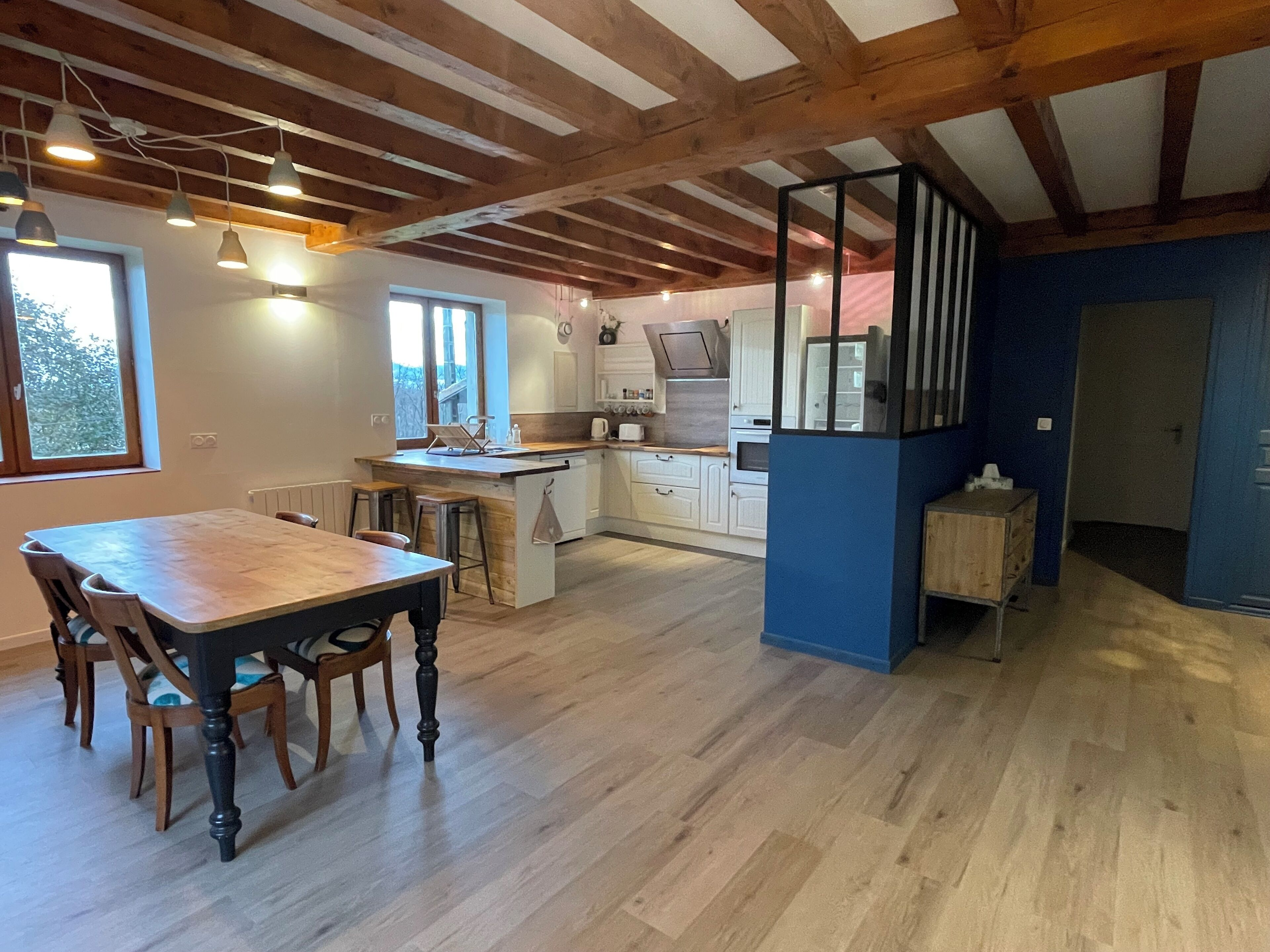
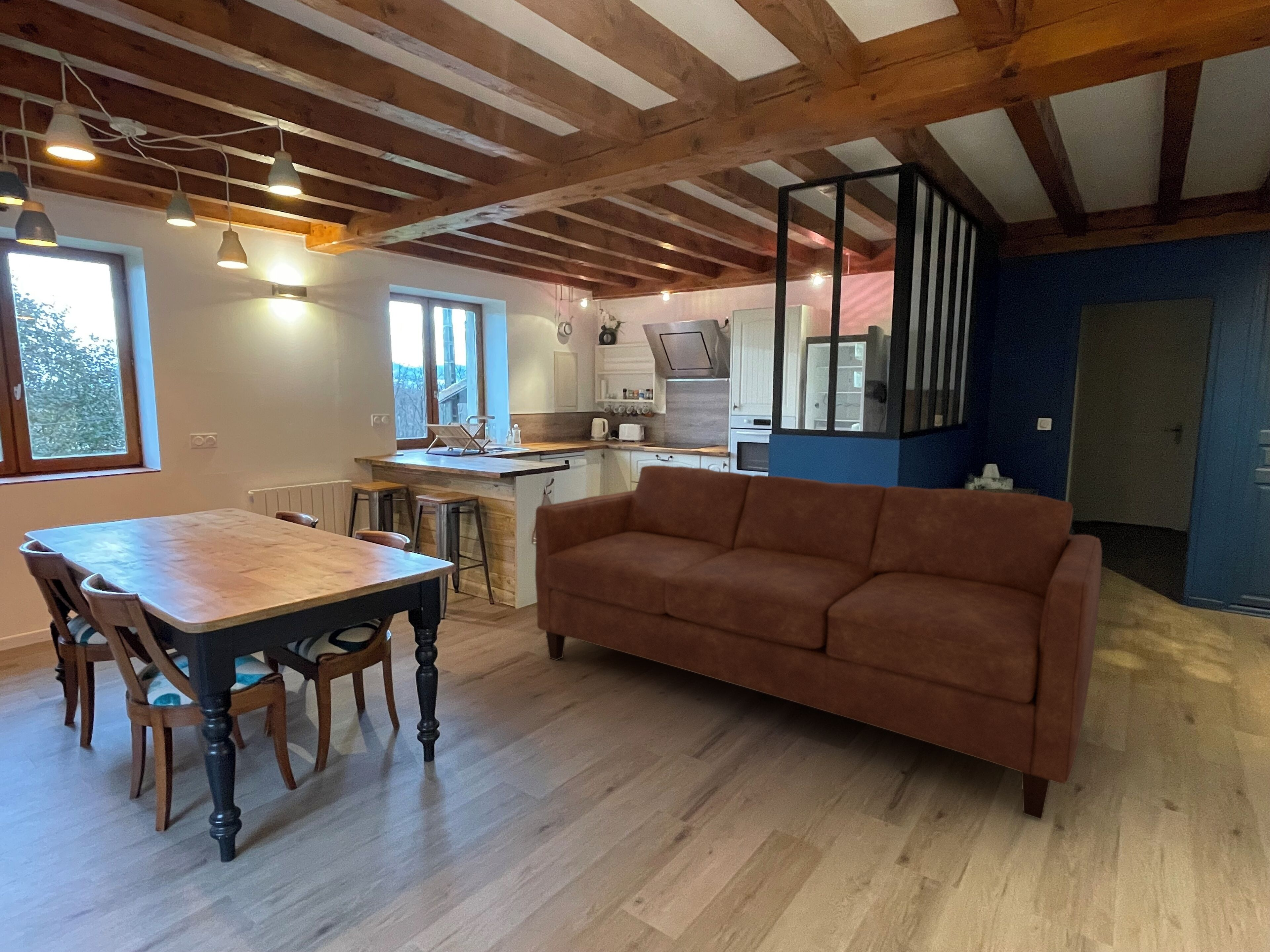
+ sofa (782, 587)
